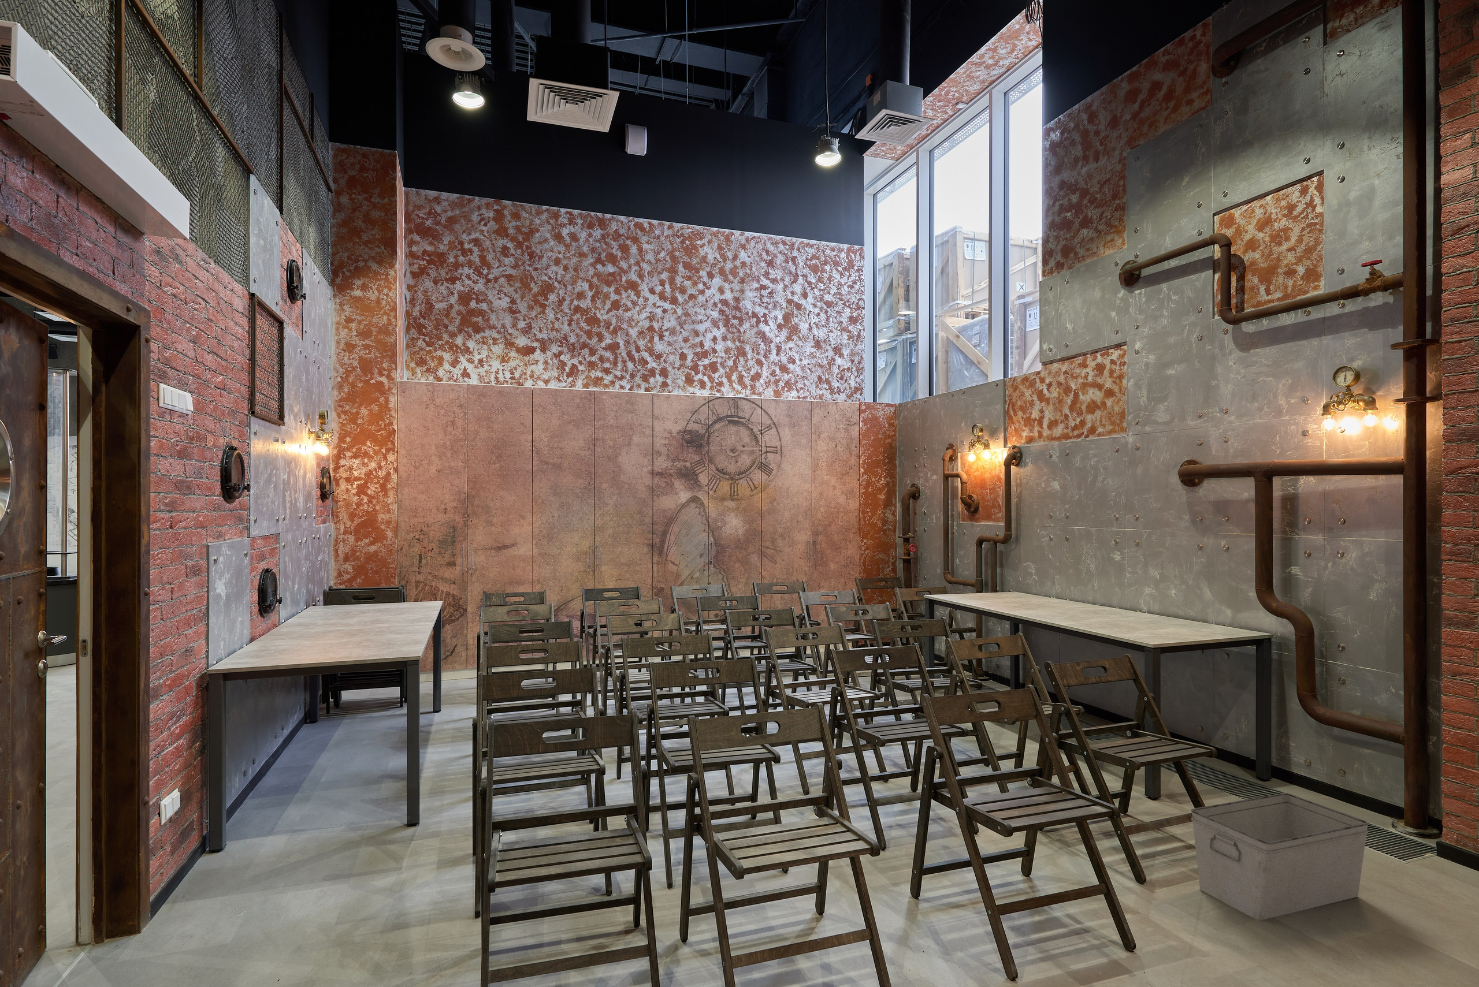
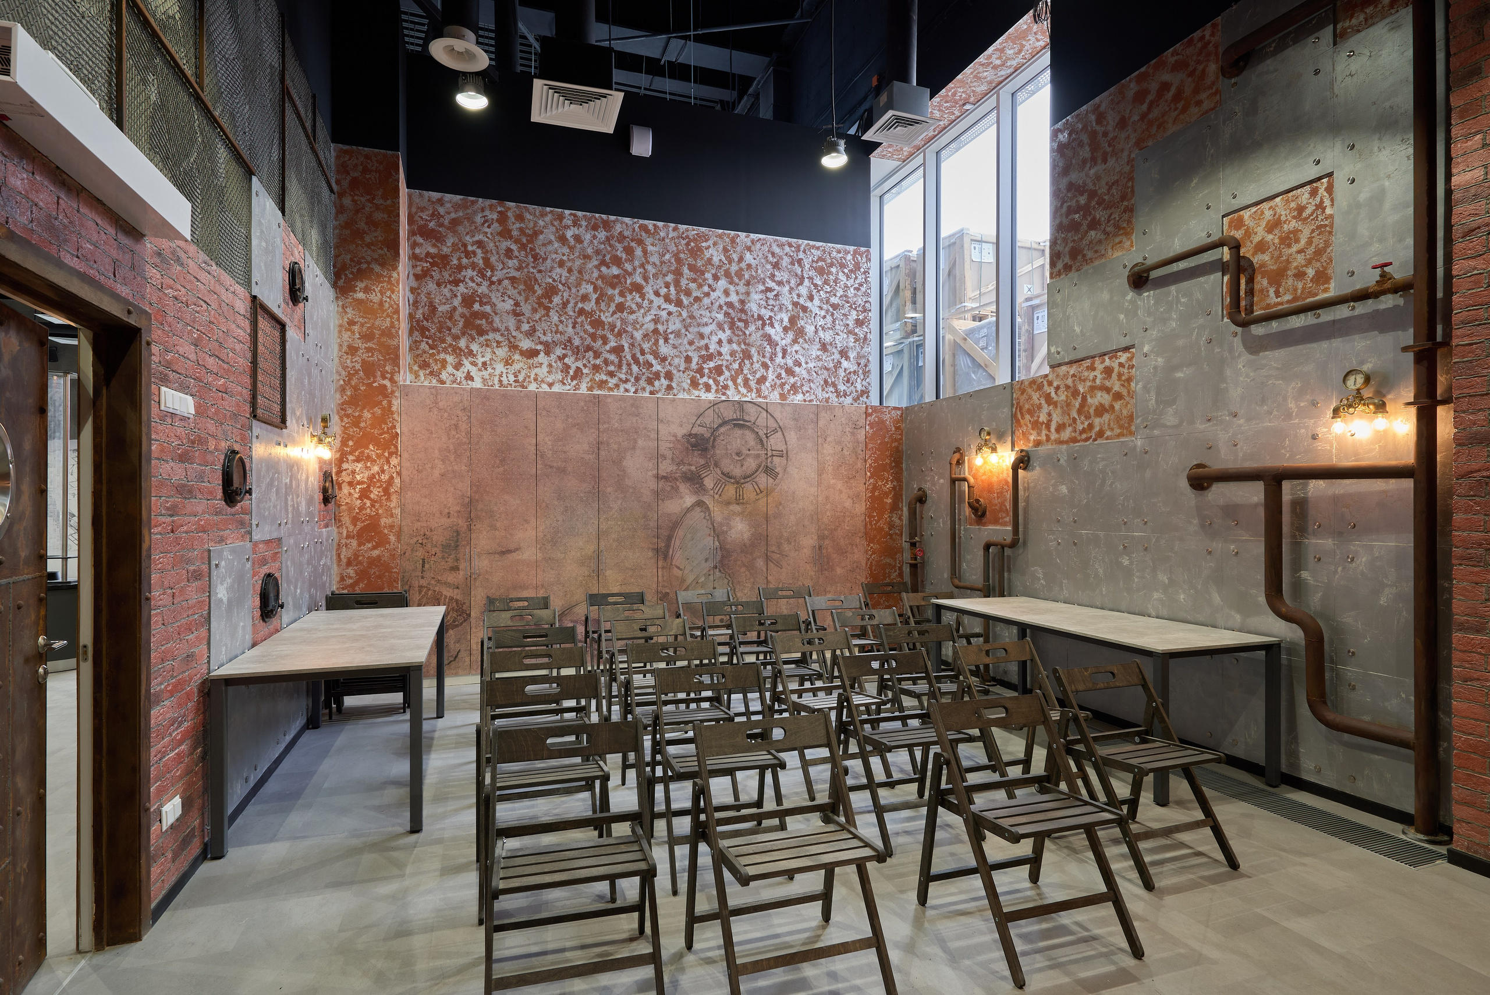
- storage bin (1278, 854)
